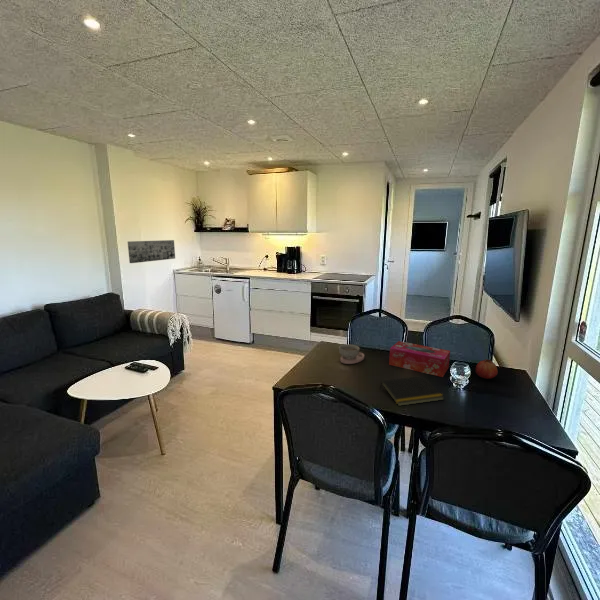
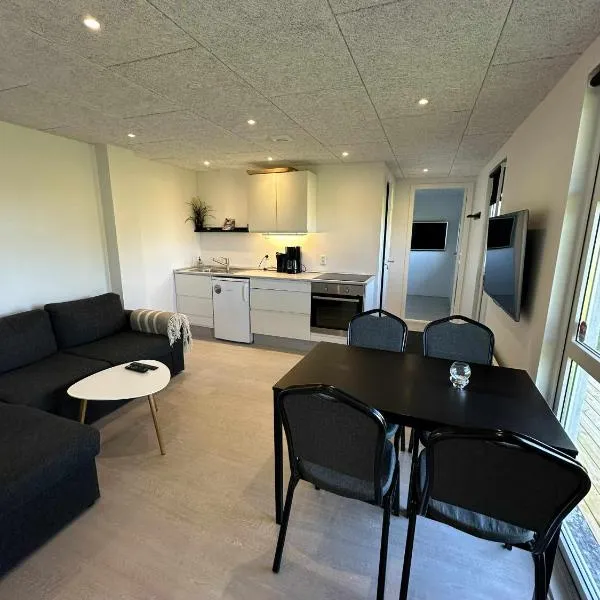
- wall art (153, 250)
- bowl (351, 352)
- tissue box (419, 357)
- fruit (486, 368)
- notepad (411, 389)
